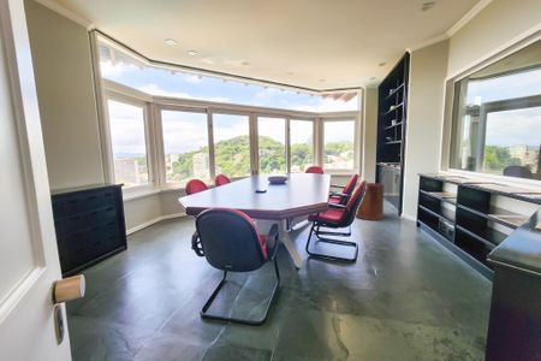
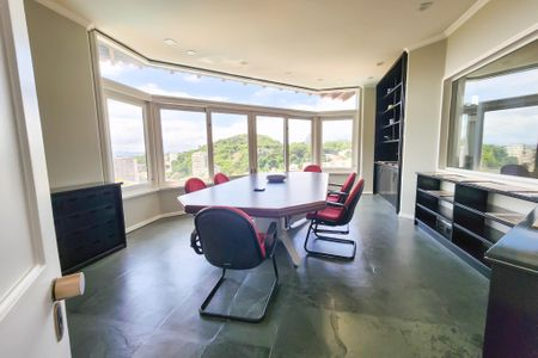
- trash can (368, 200)
